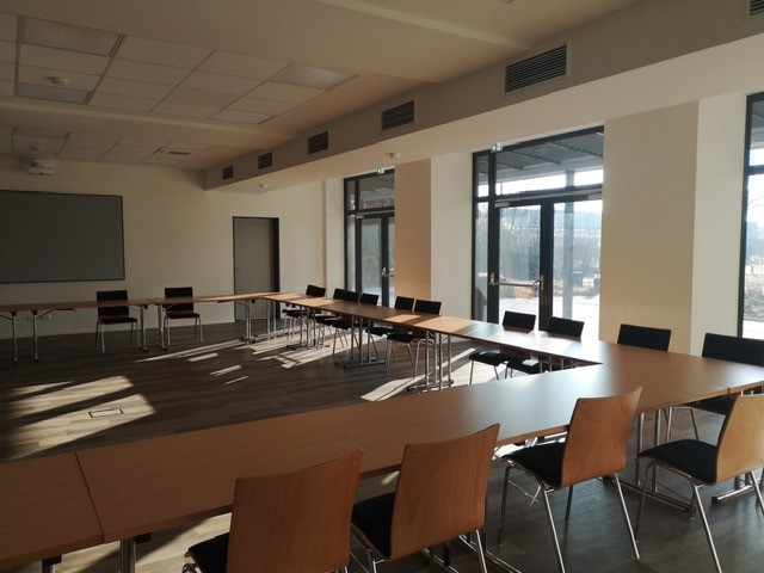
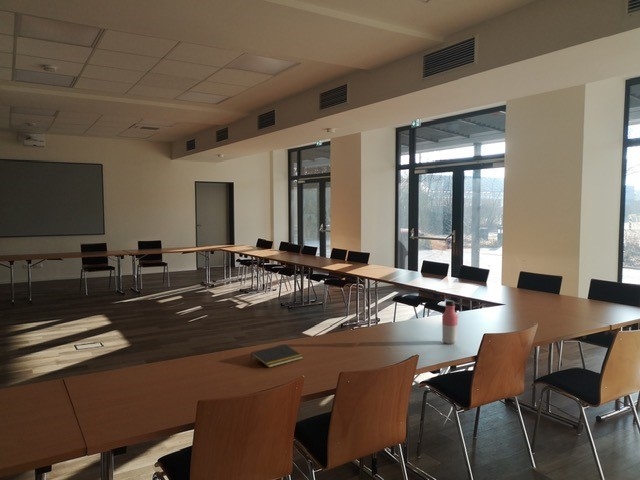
+ water bottle (449, 321)
+ notepad (277, 355)
